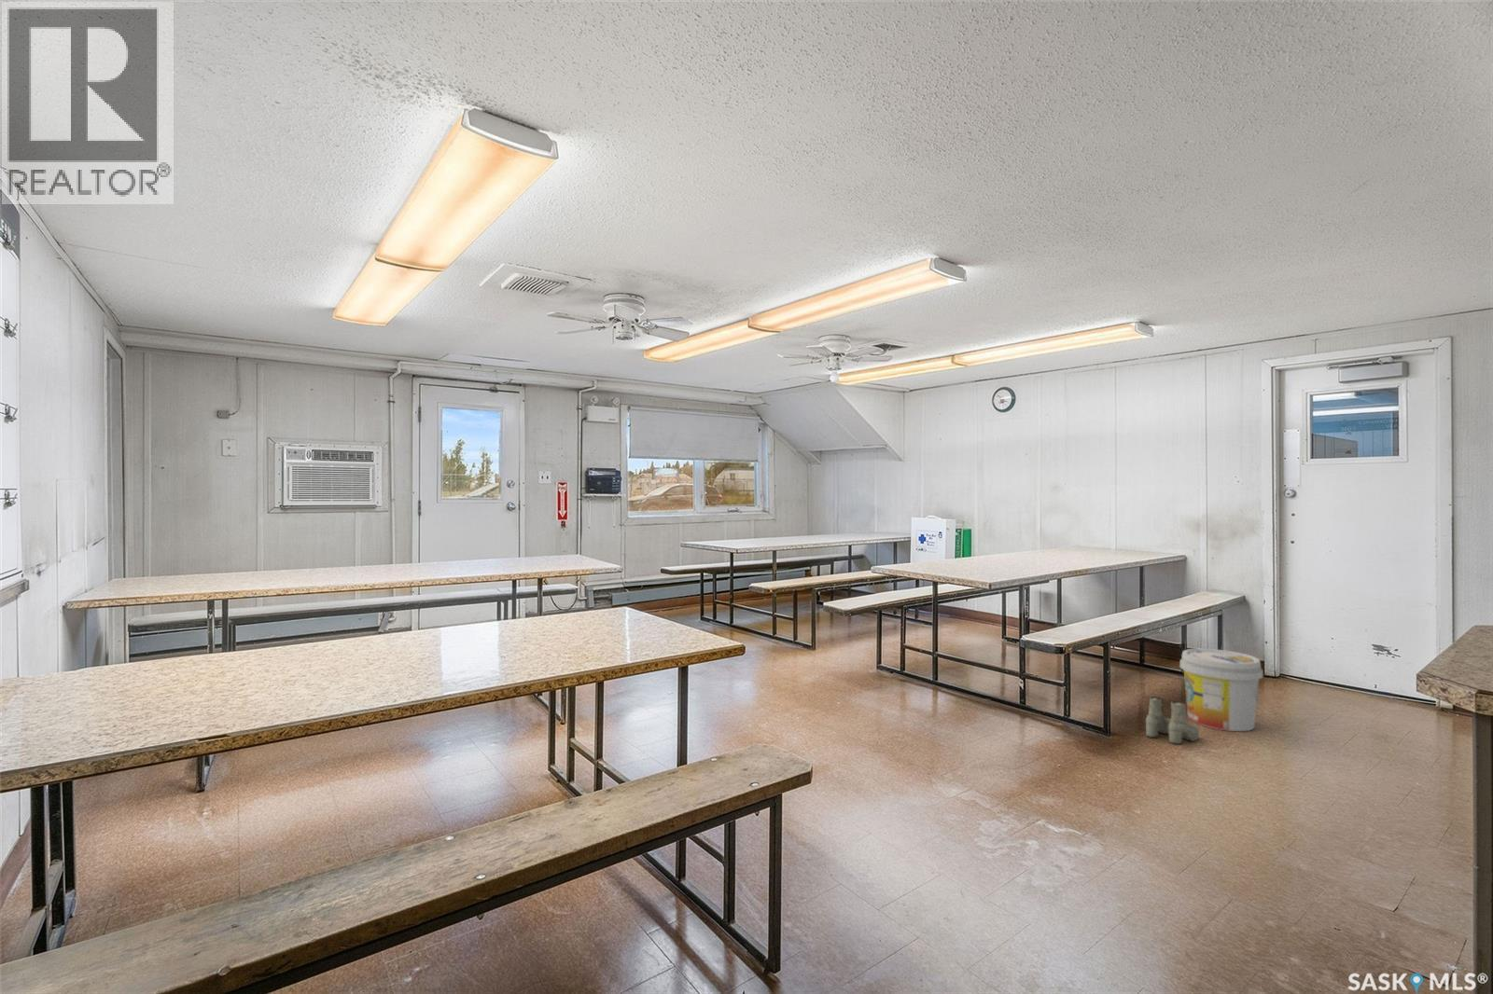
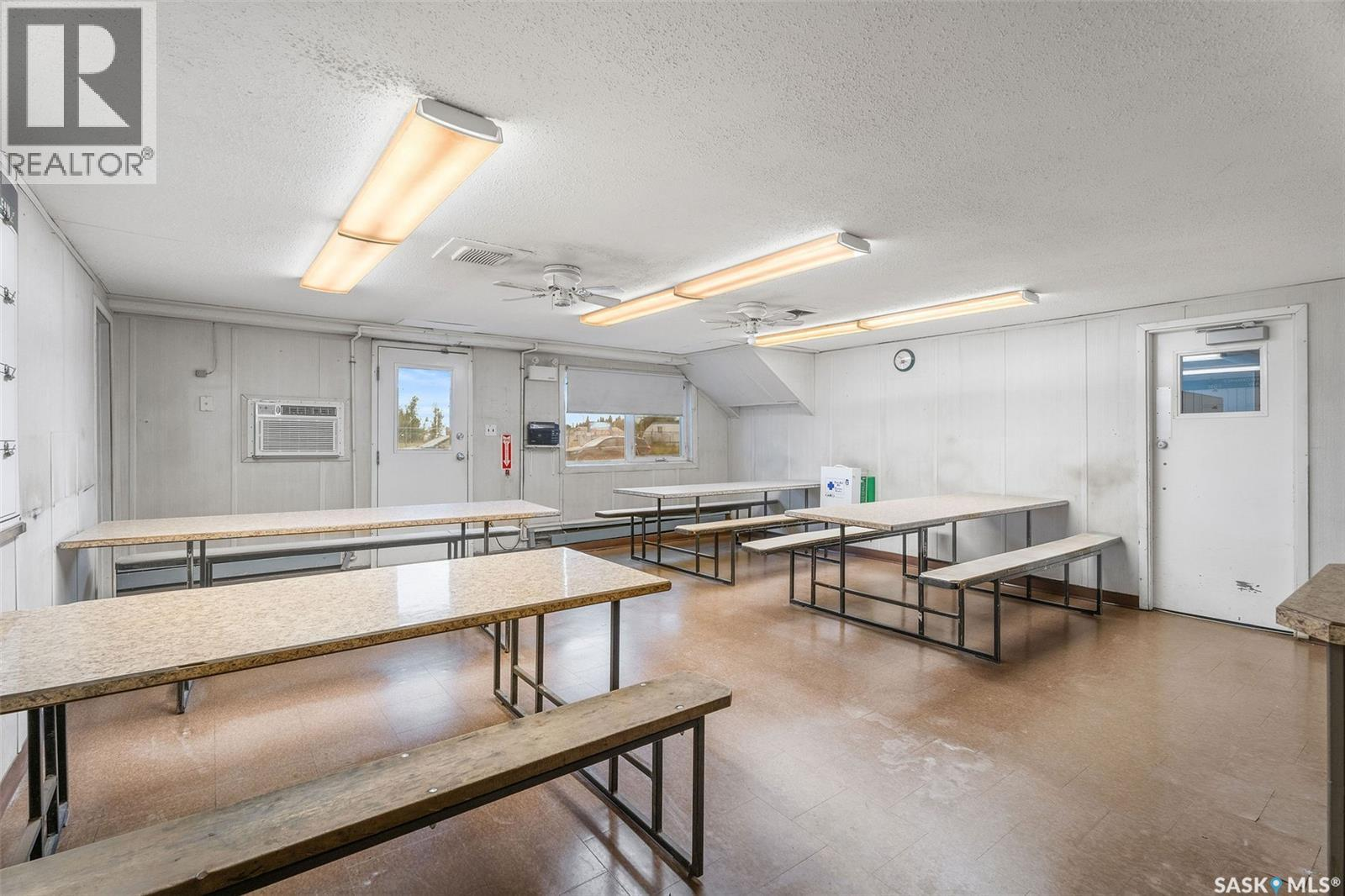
- bucket (1221, 688)
- boots (1171, 717)
